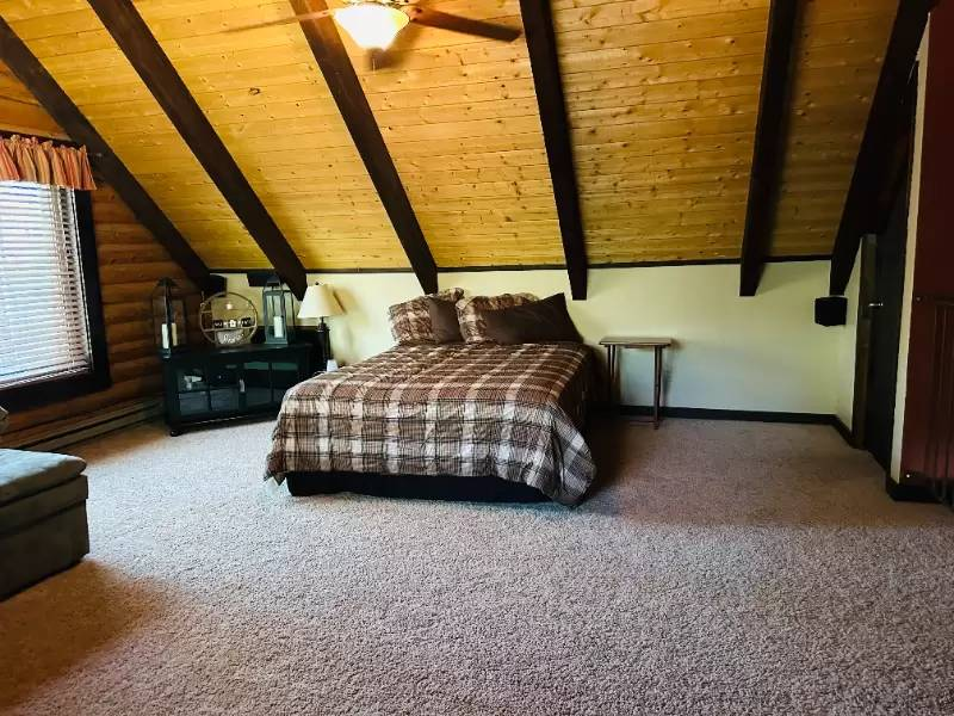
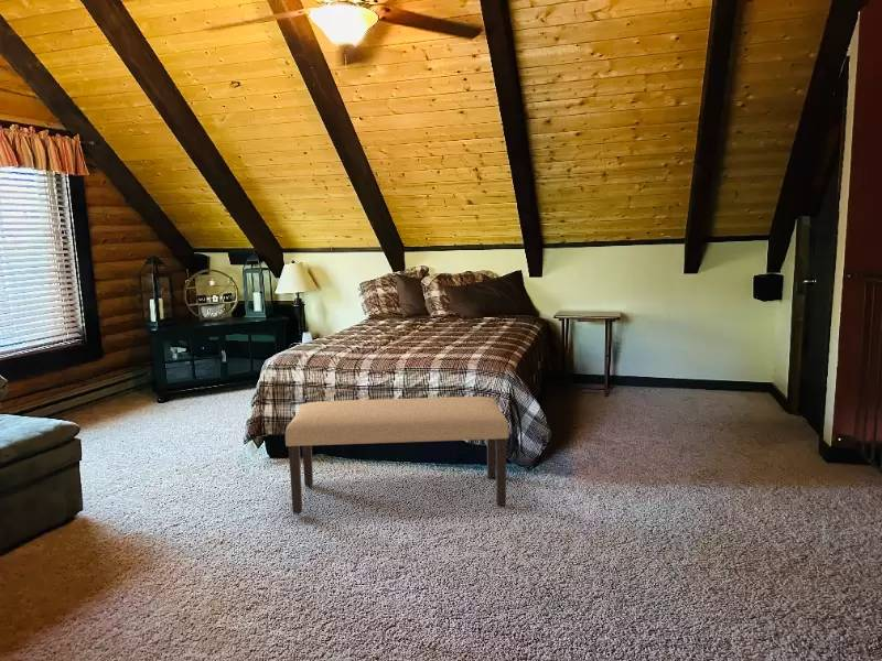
+ bench (398, 442)
